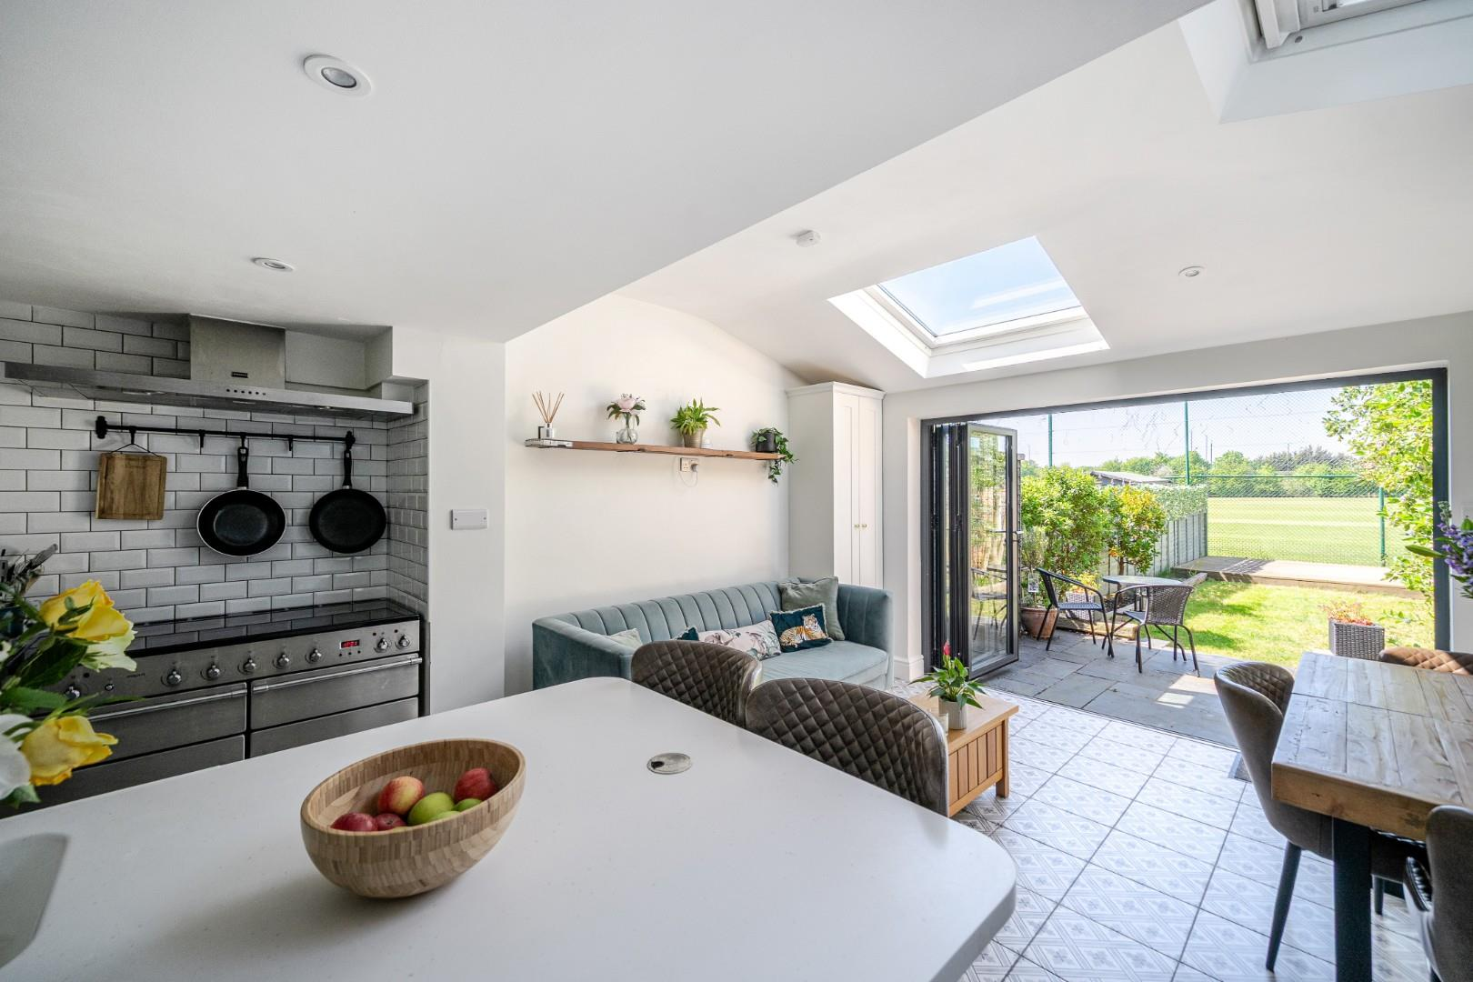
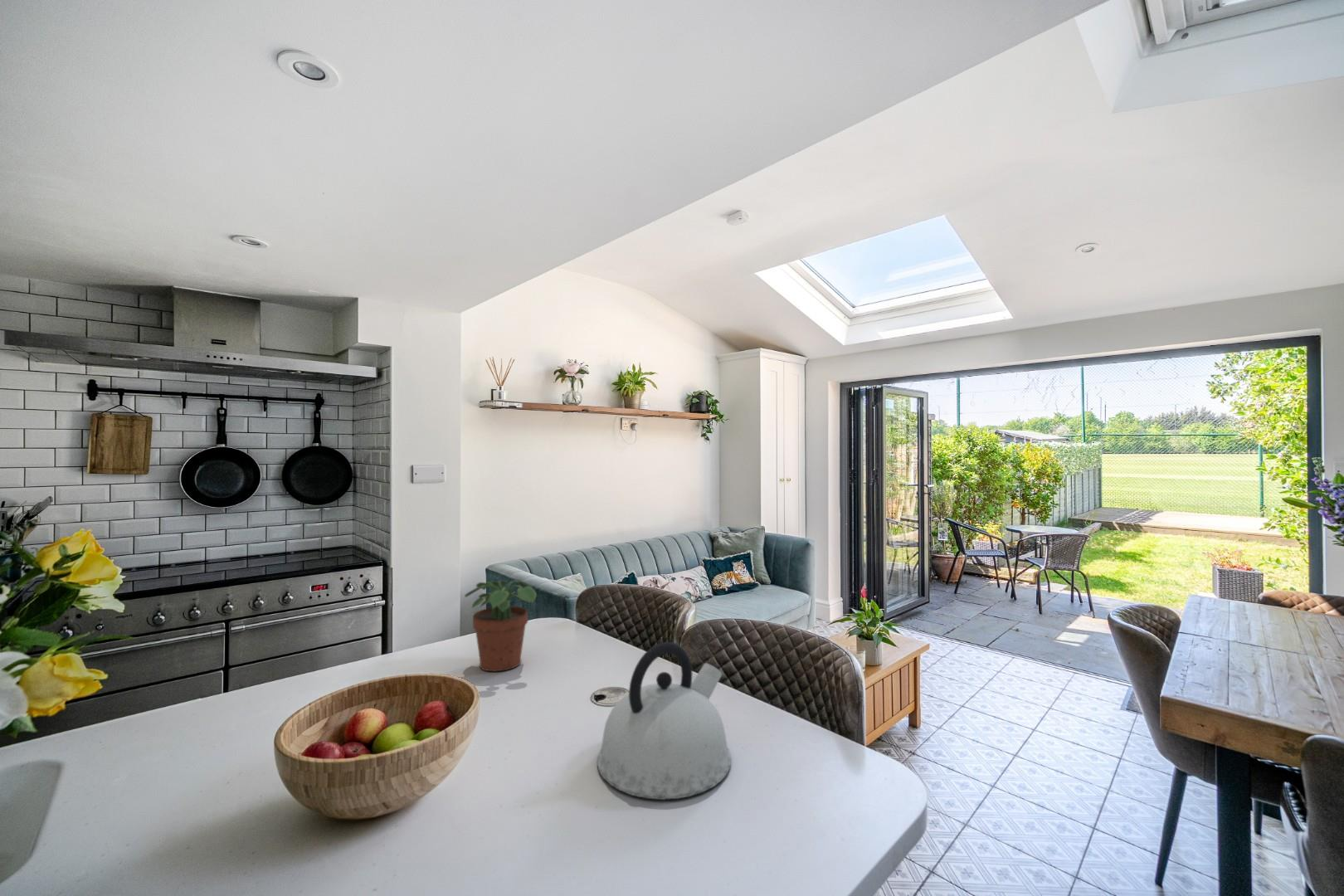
+ kettle (669, 699)
+ potted plant (504, 623)
